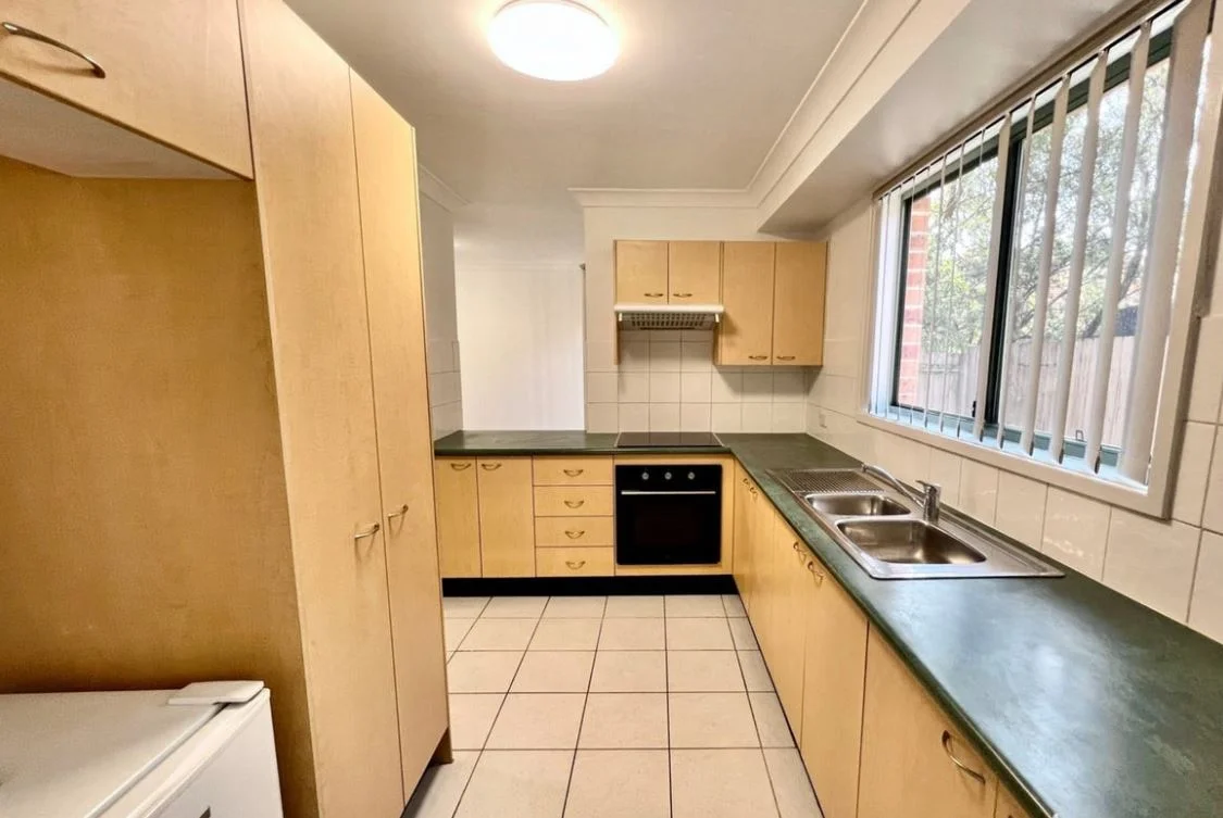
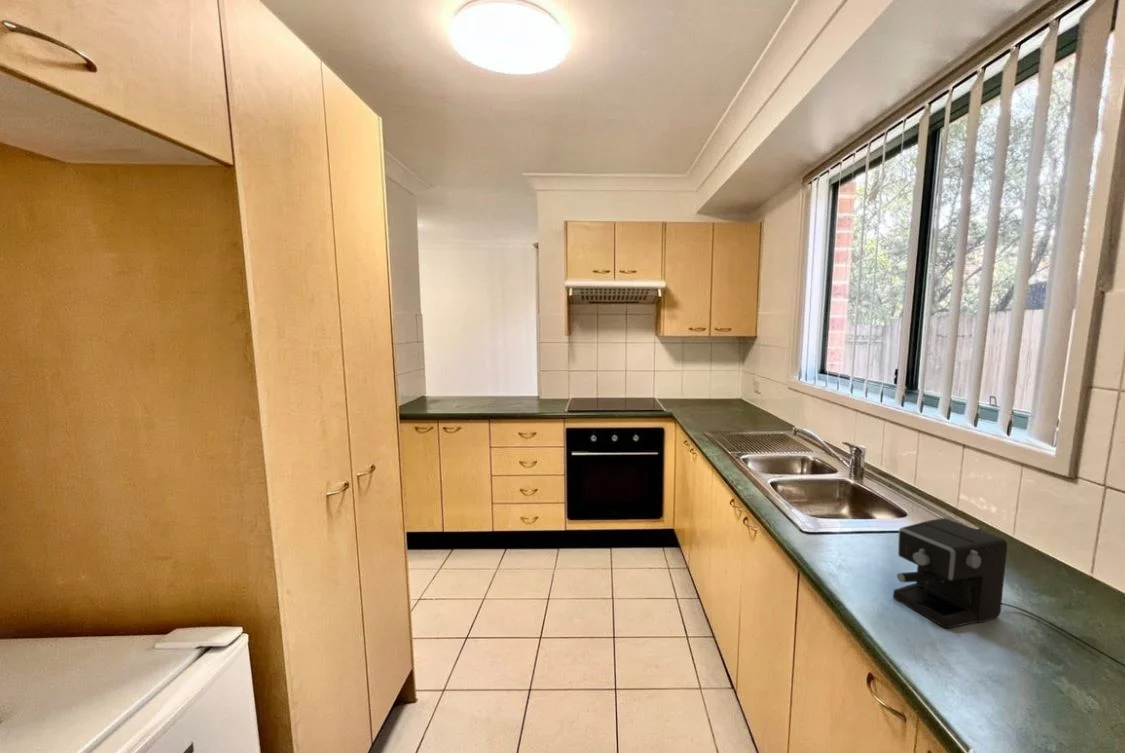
+ coffee maker (1002, 592)
